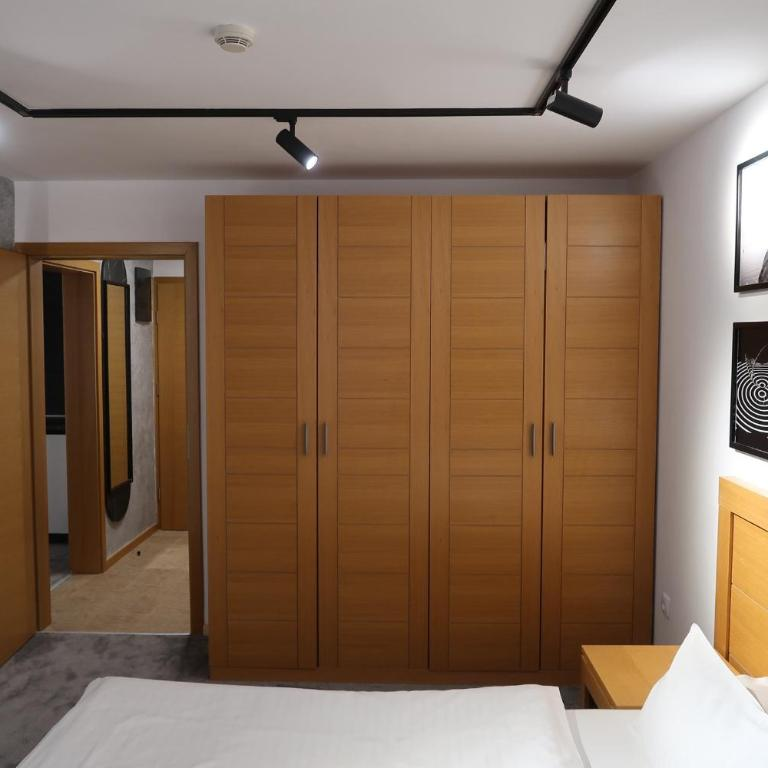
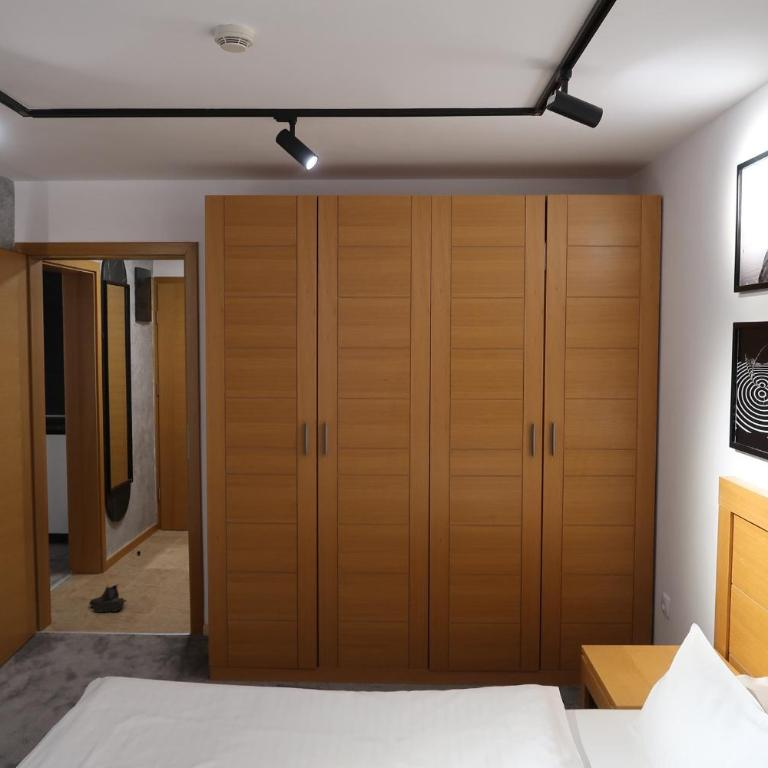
+ boots (109, 598)
